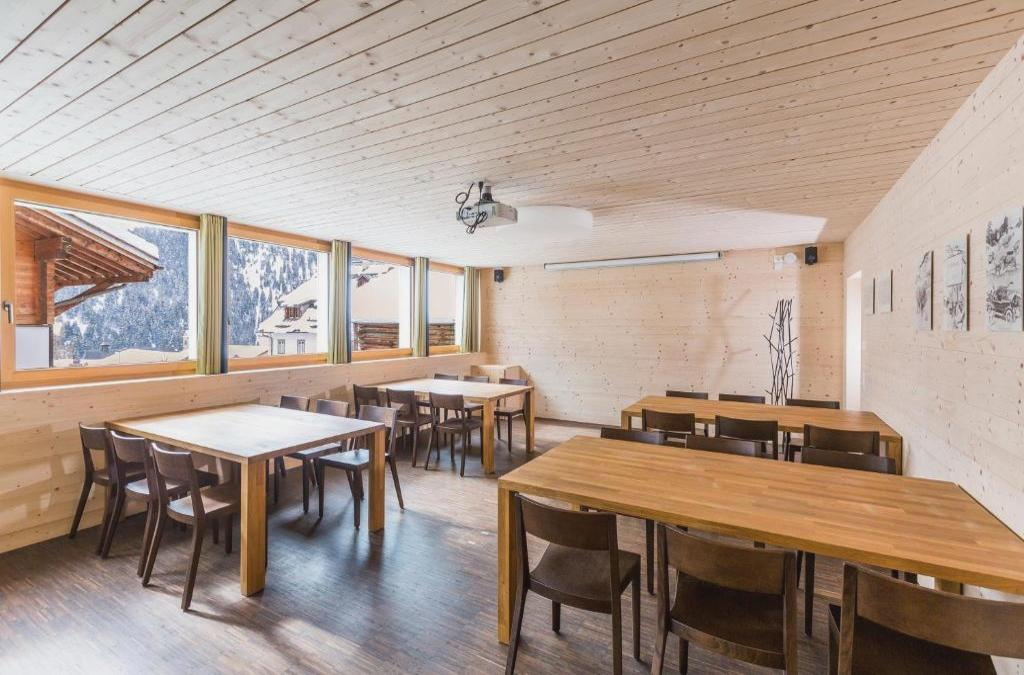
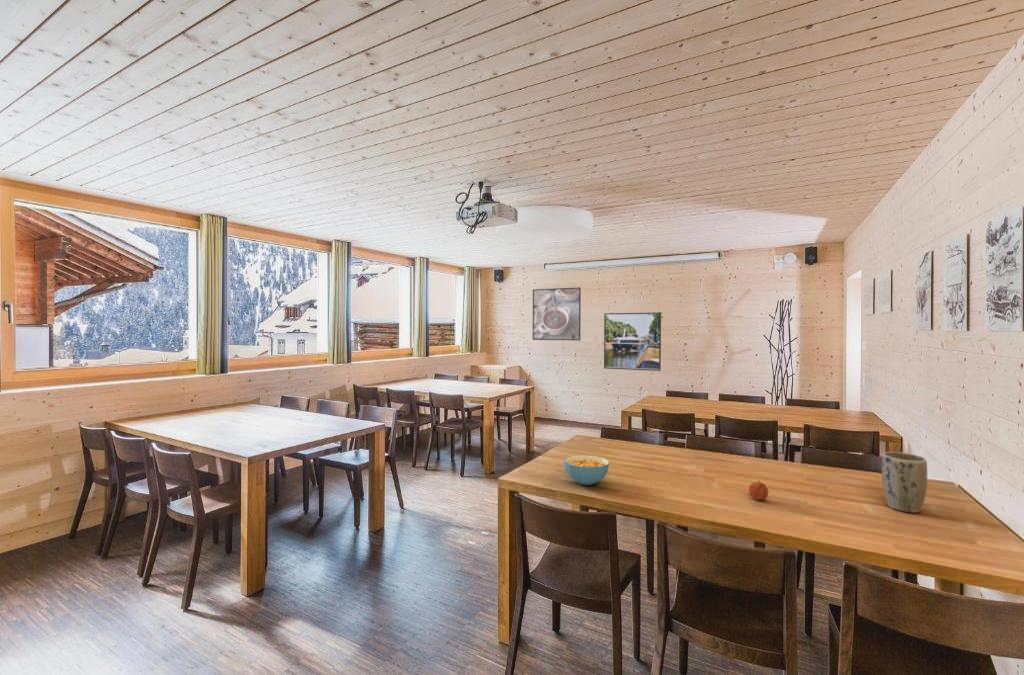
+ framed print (631, 341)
+ cereal bowl (586, 471)
+ plant pot (903, 482)
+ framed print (555, 314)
+ fruit (758, 489)
